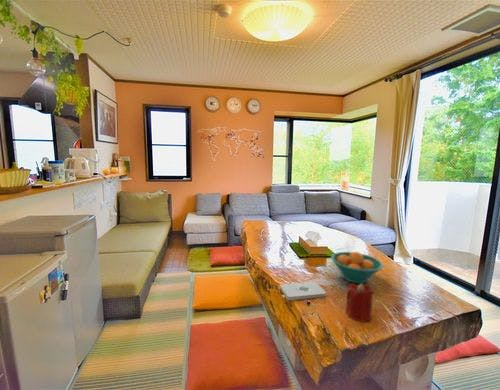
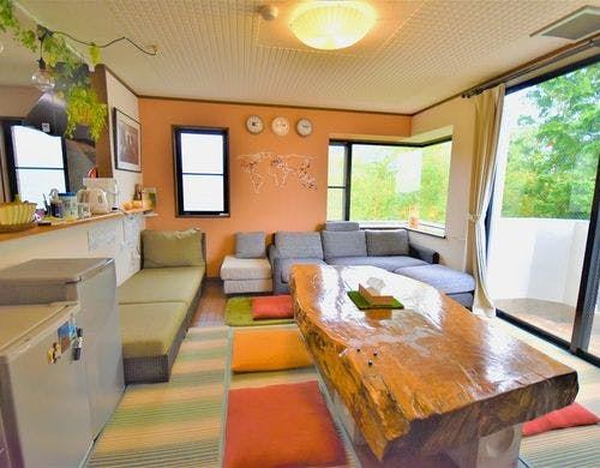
- fruit bowl (355, 265)
- candle (359, 299)
- notepad (302, 290)
